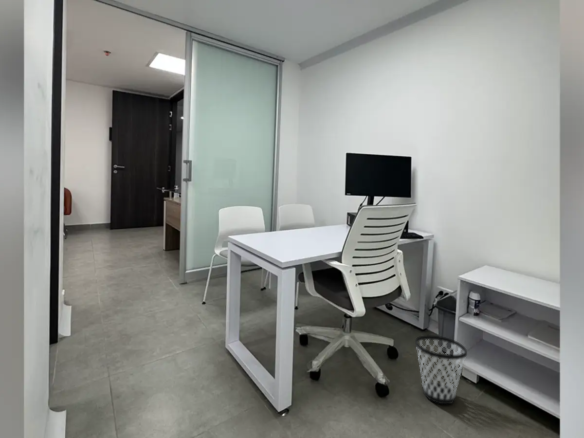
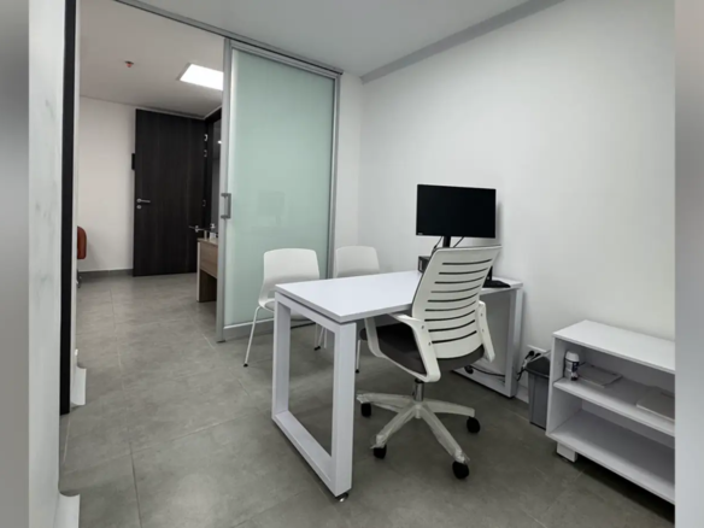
- wastebasket (438, 371)
